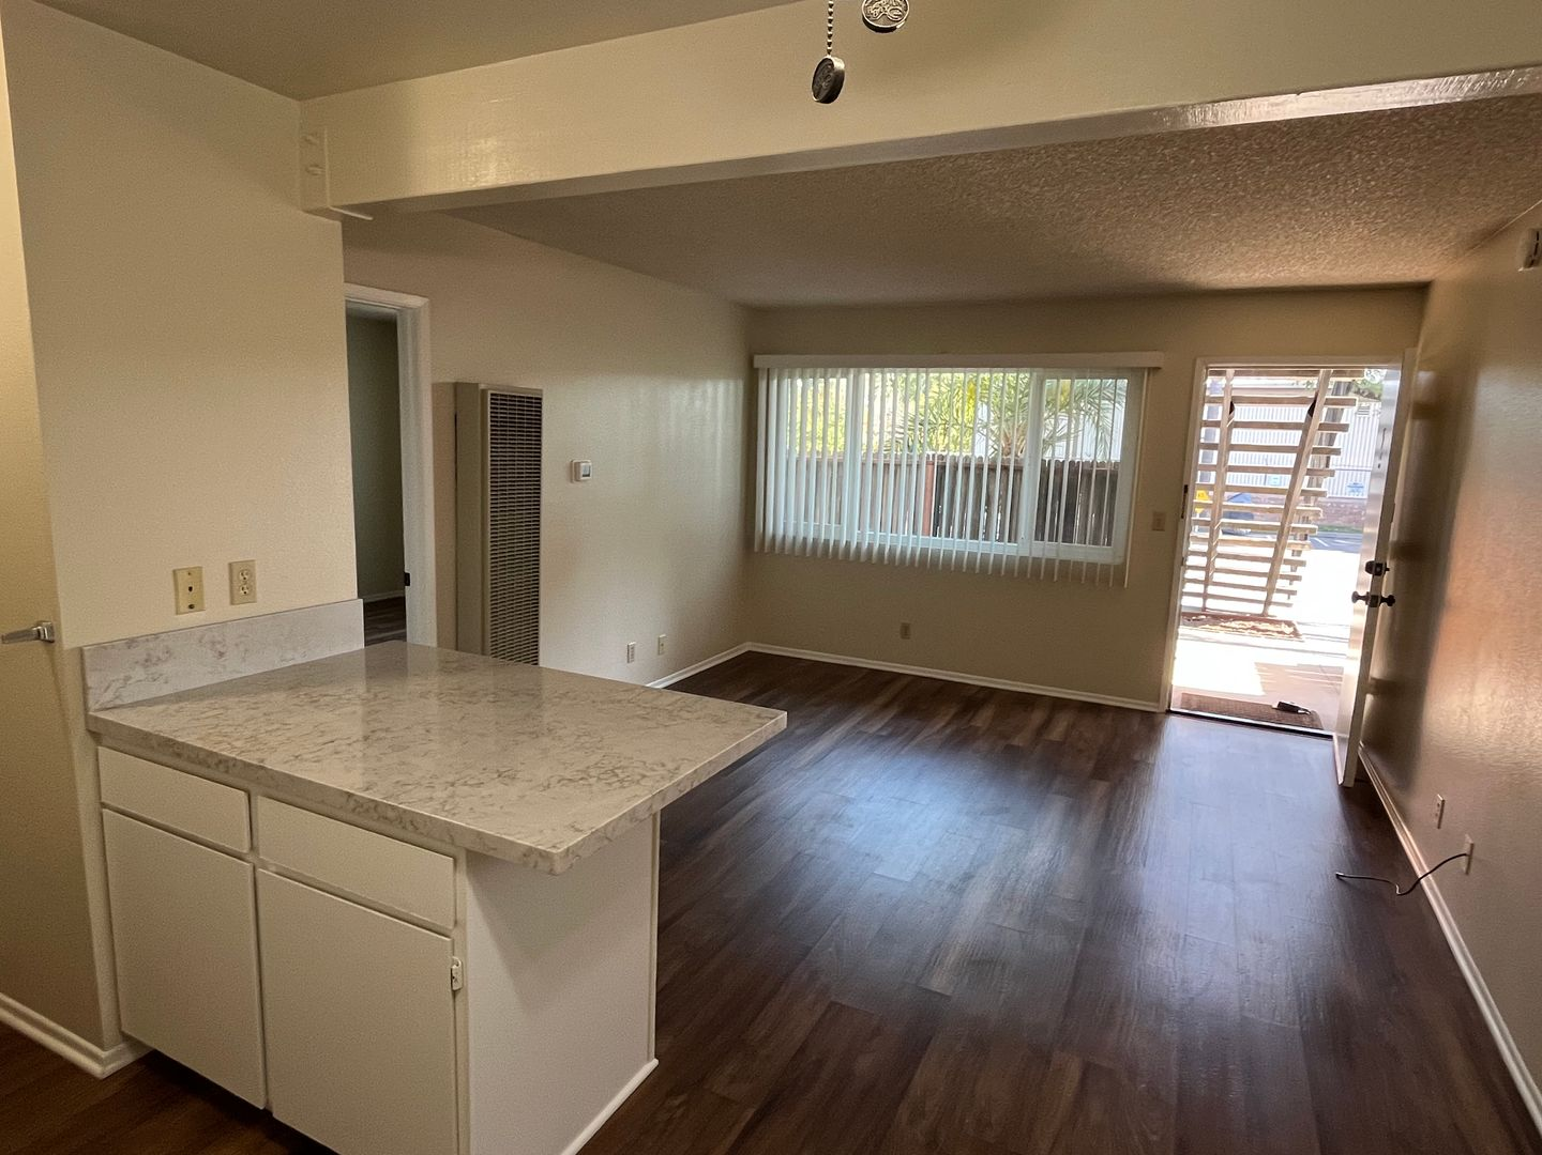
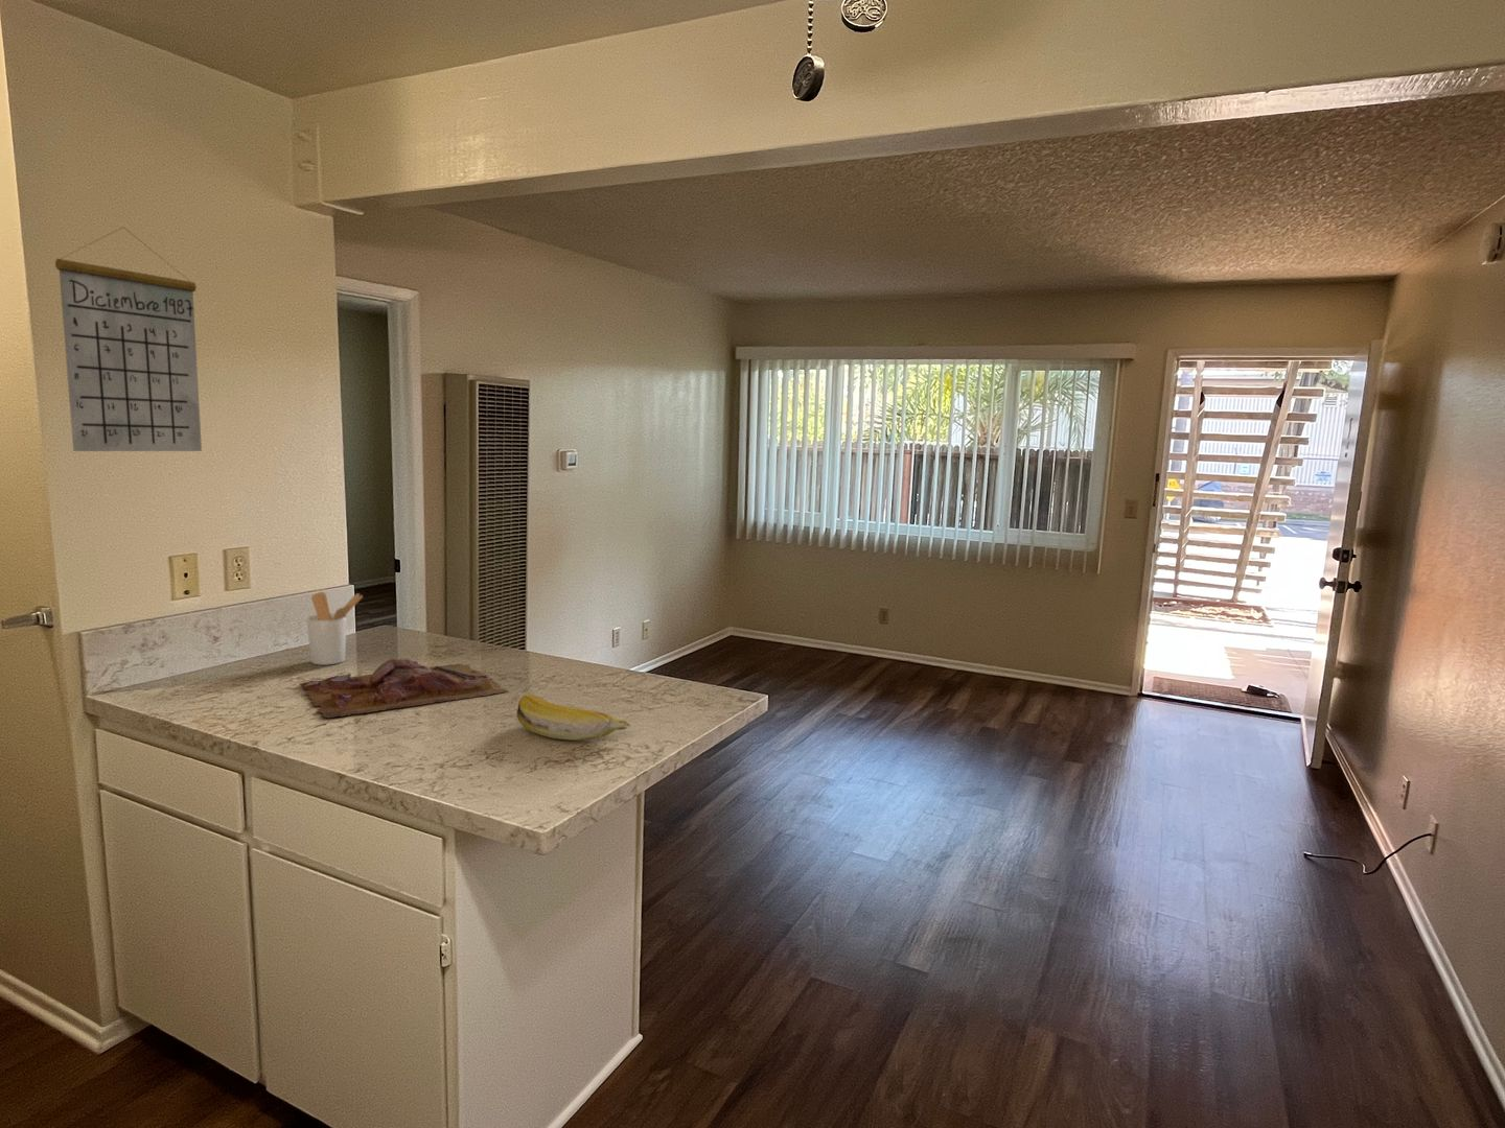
+ cutting board (403, 675)
+ banana (571, 714)
+ calendar (134, 340)
+ utensil holder (337, 627)
